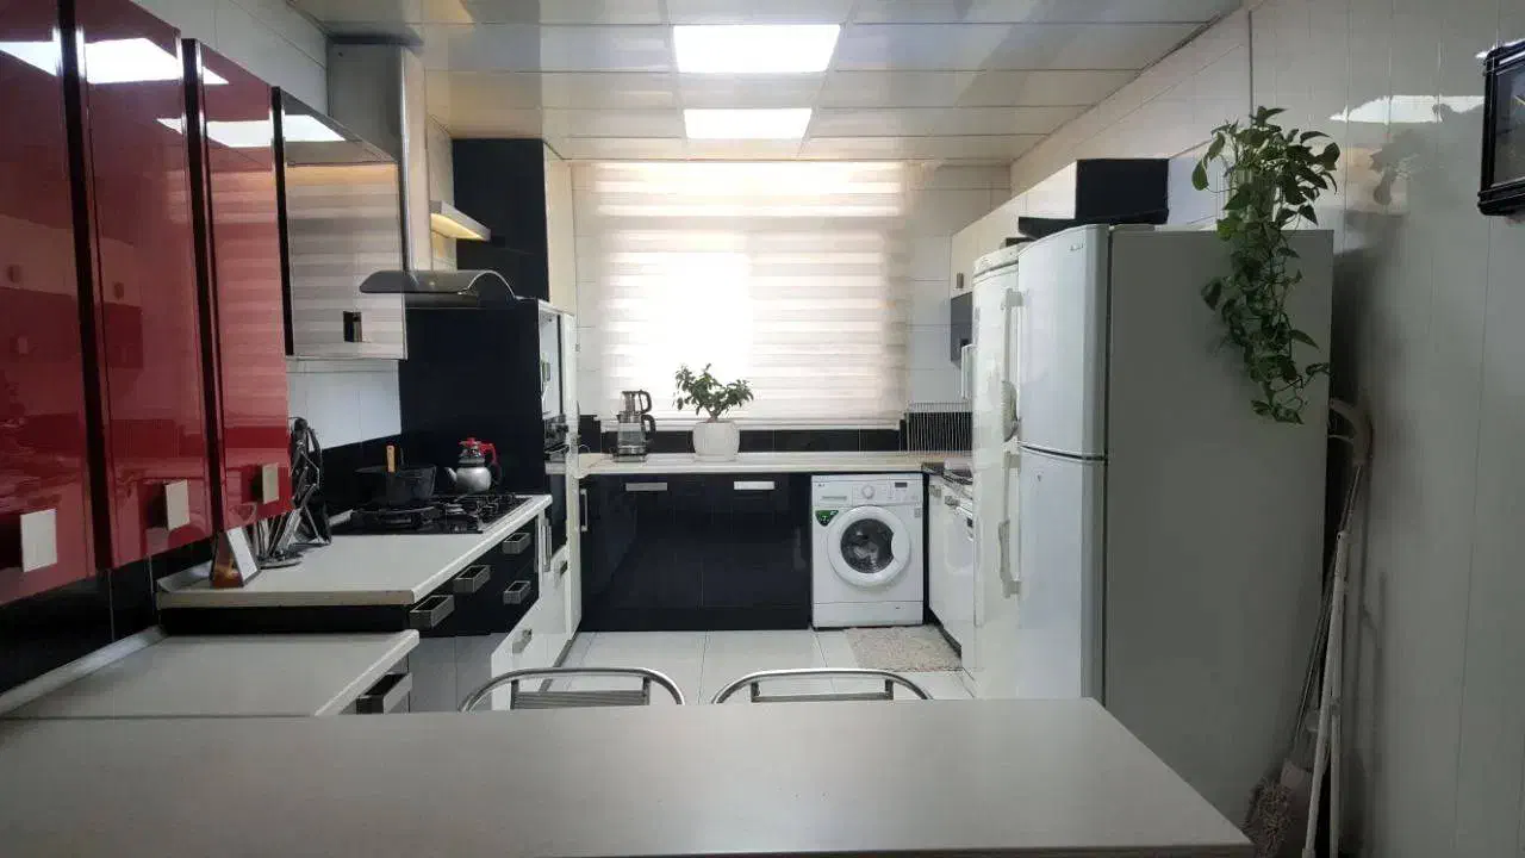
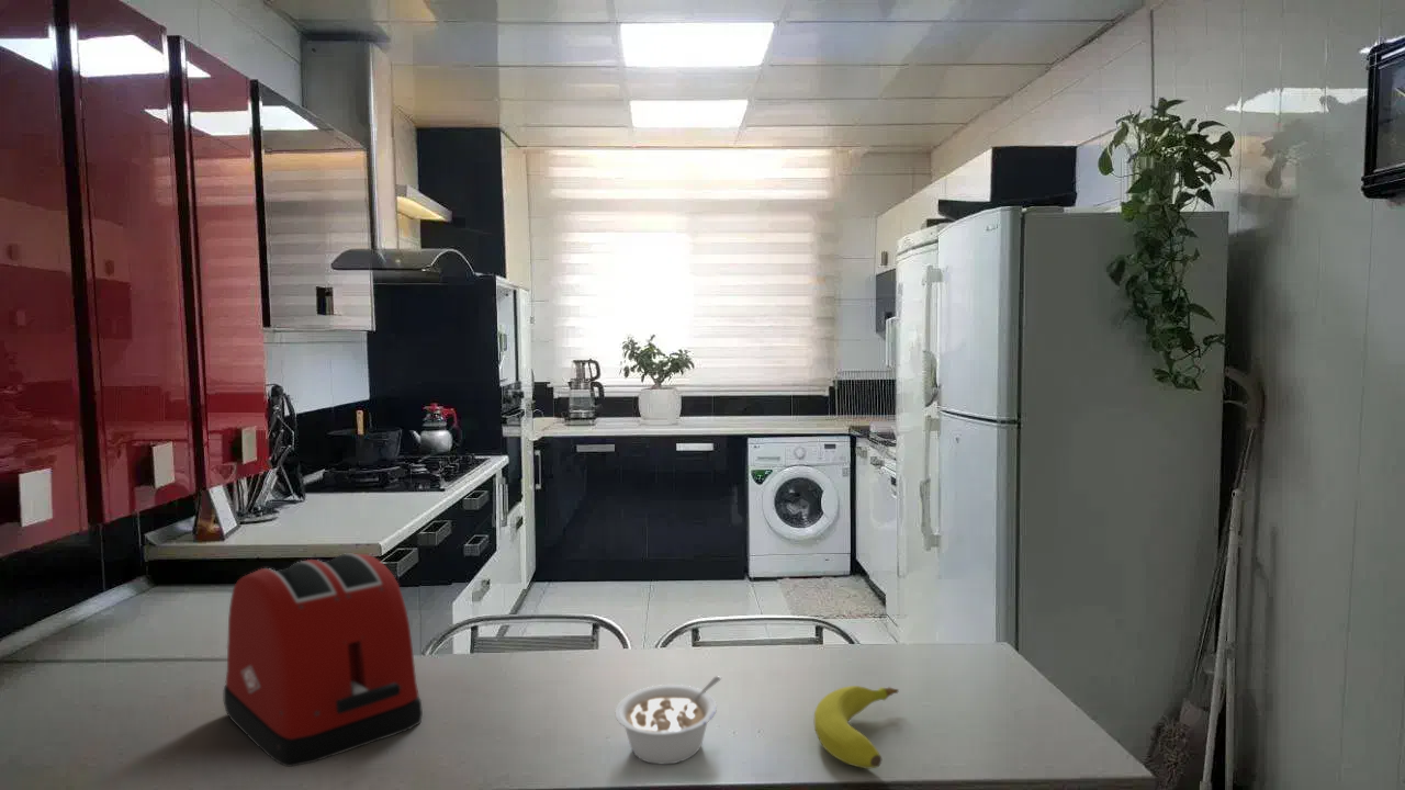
+ legume (667, 720)
+ toaster (318, 640)
+ fruit (857, 731)
